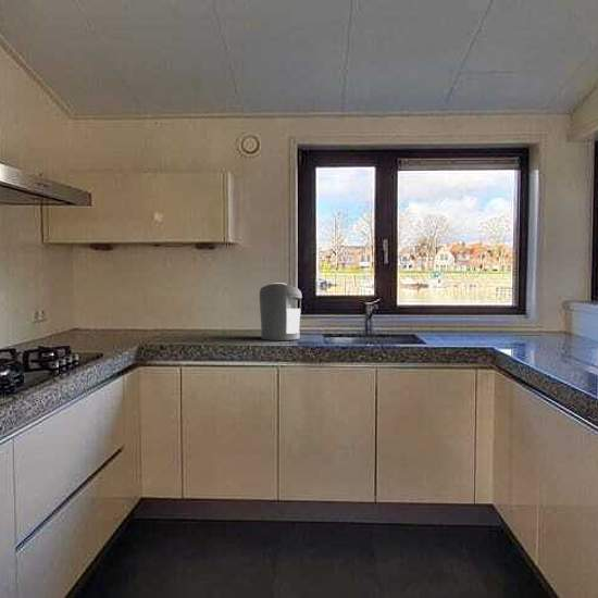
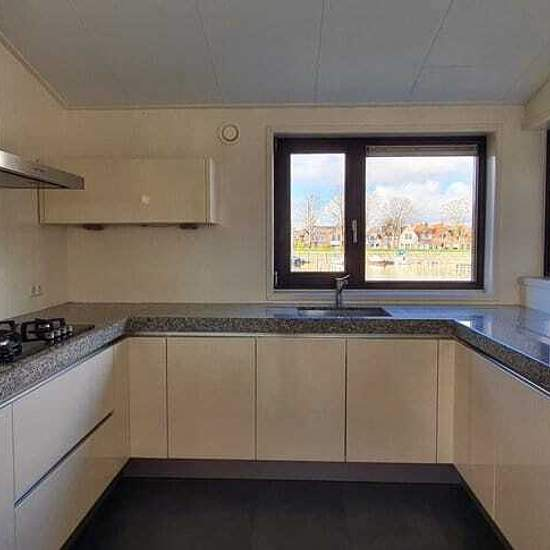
- coffee maker (281, 310)
